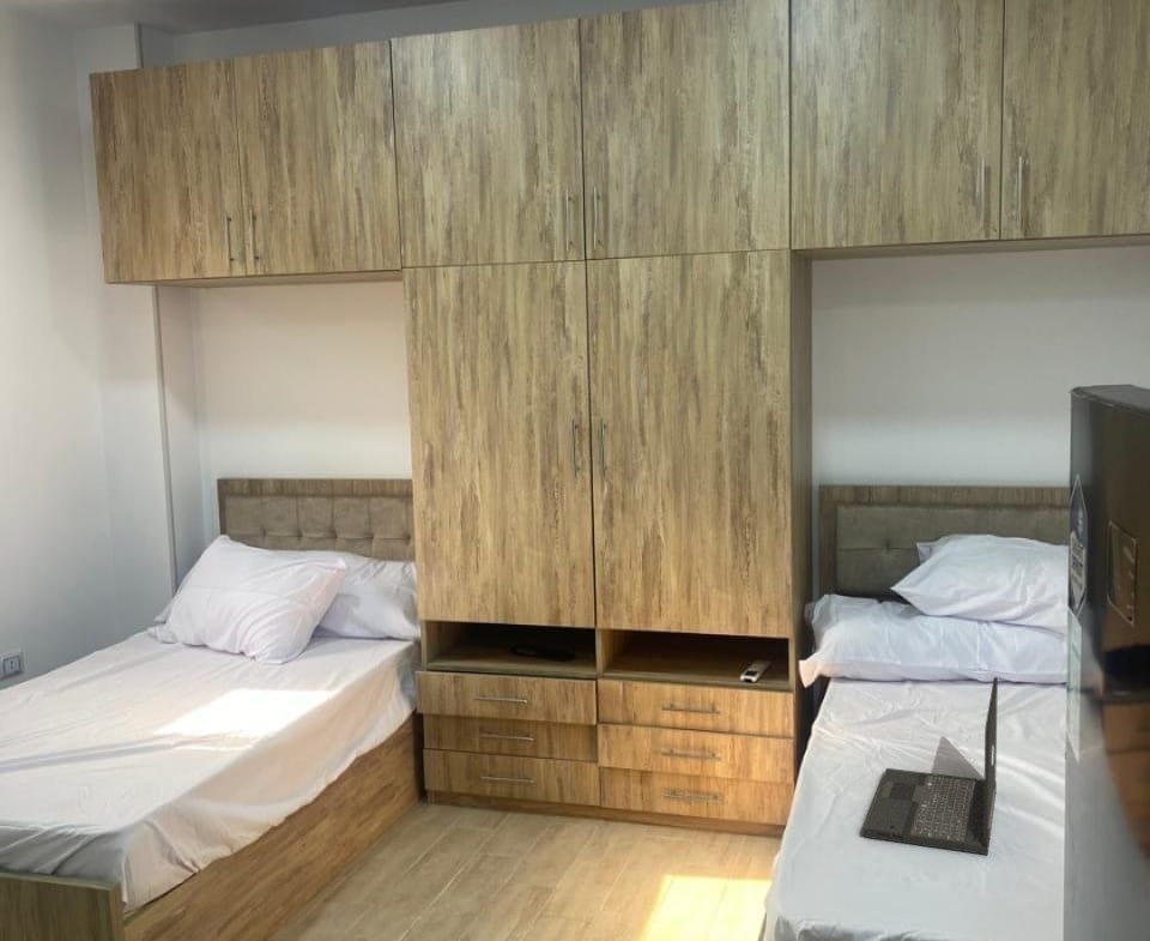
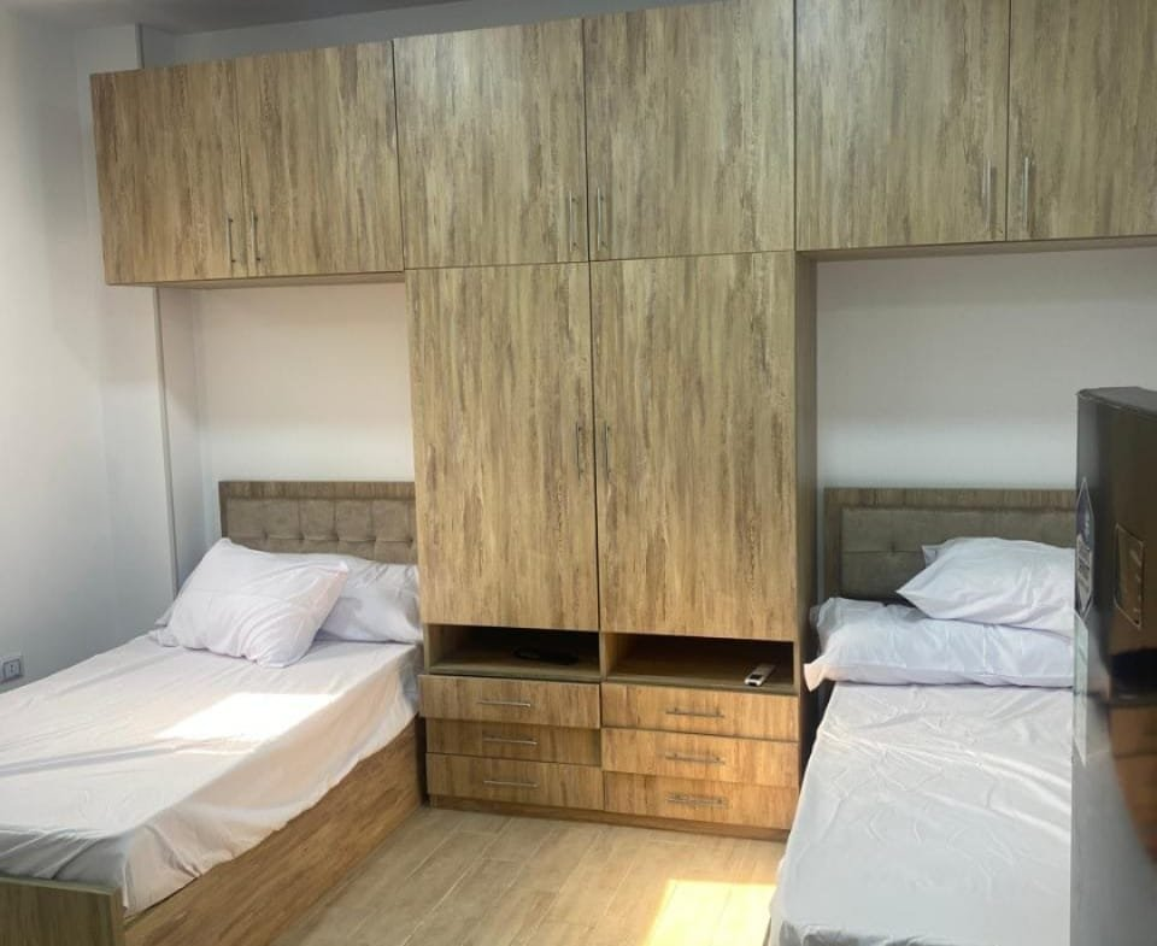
- laptop (932, 773)
